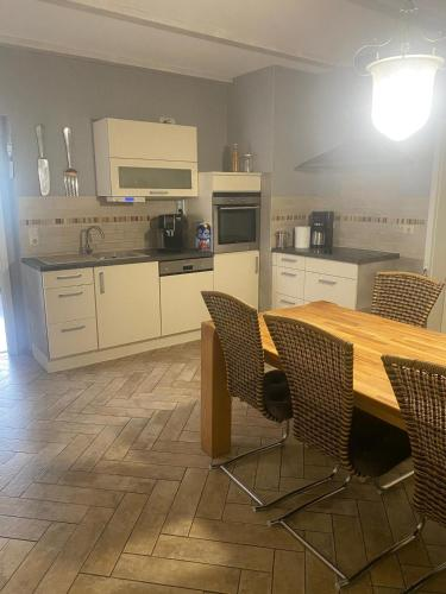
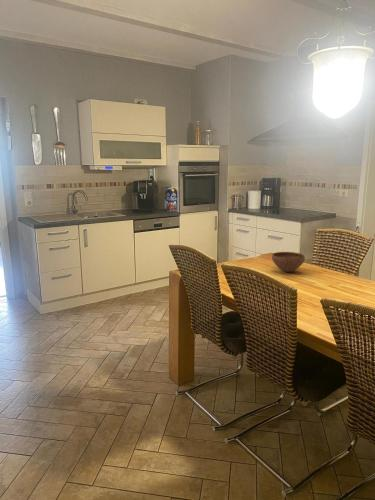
+ bowl (287, 263)
